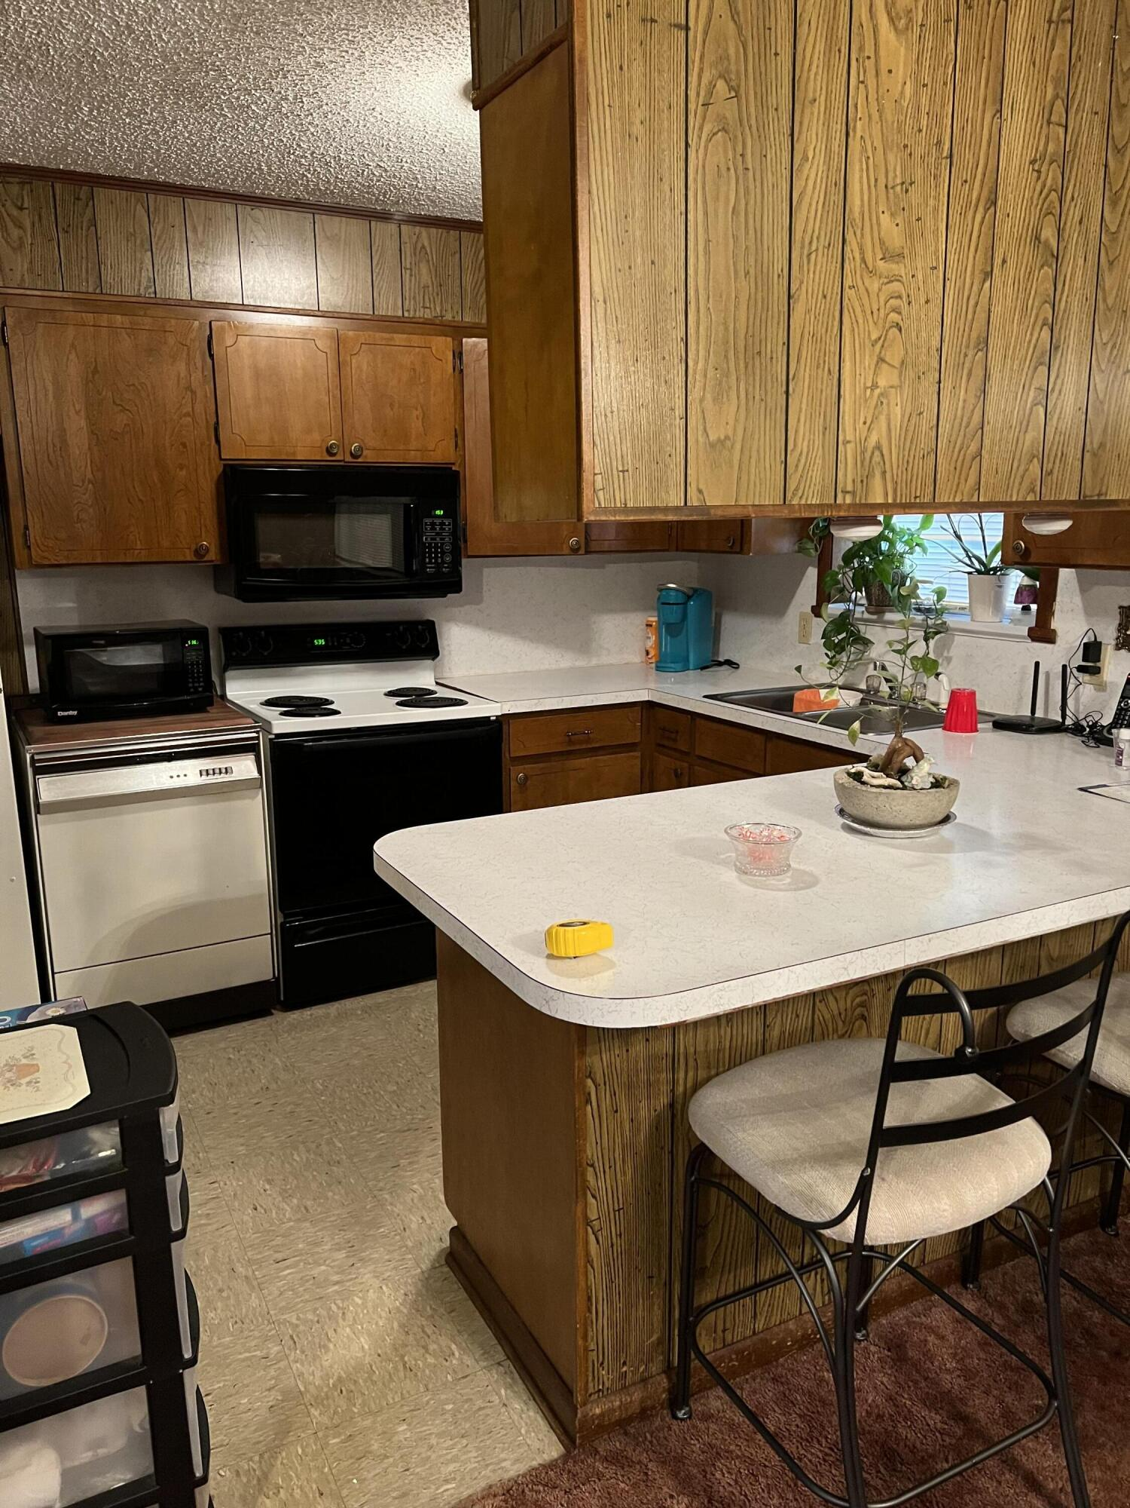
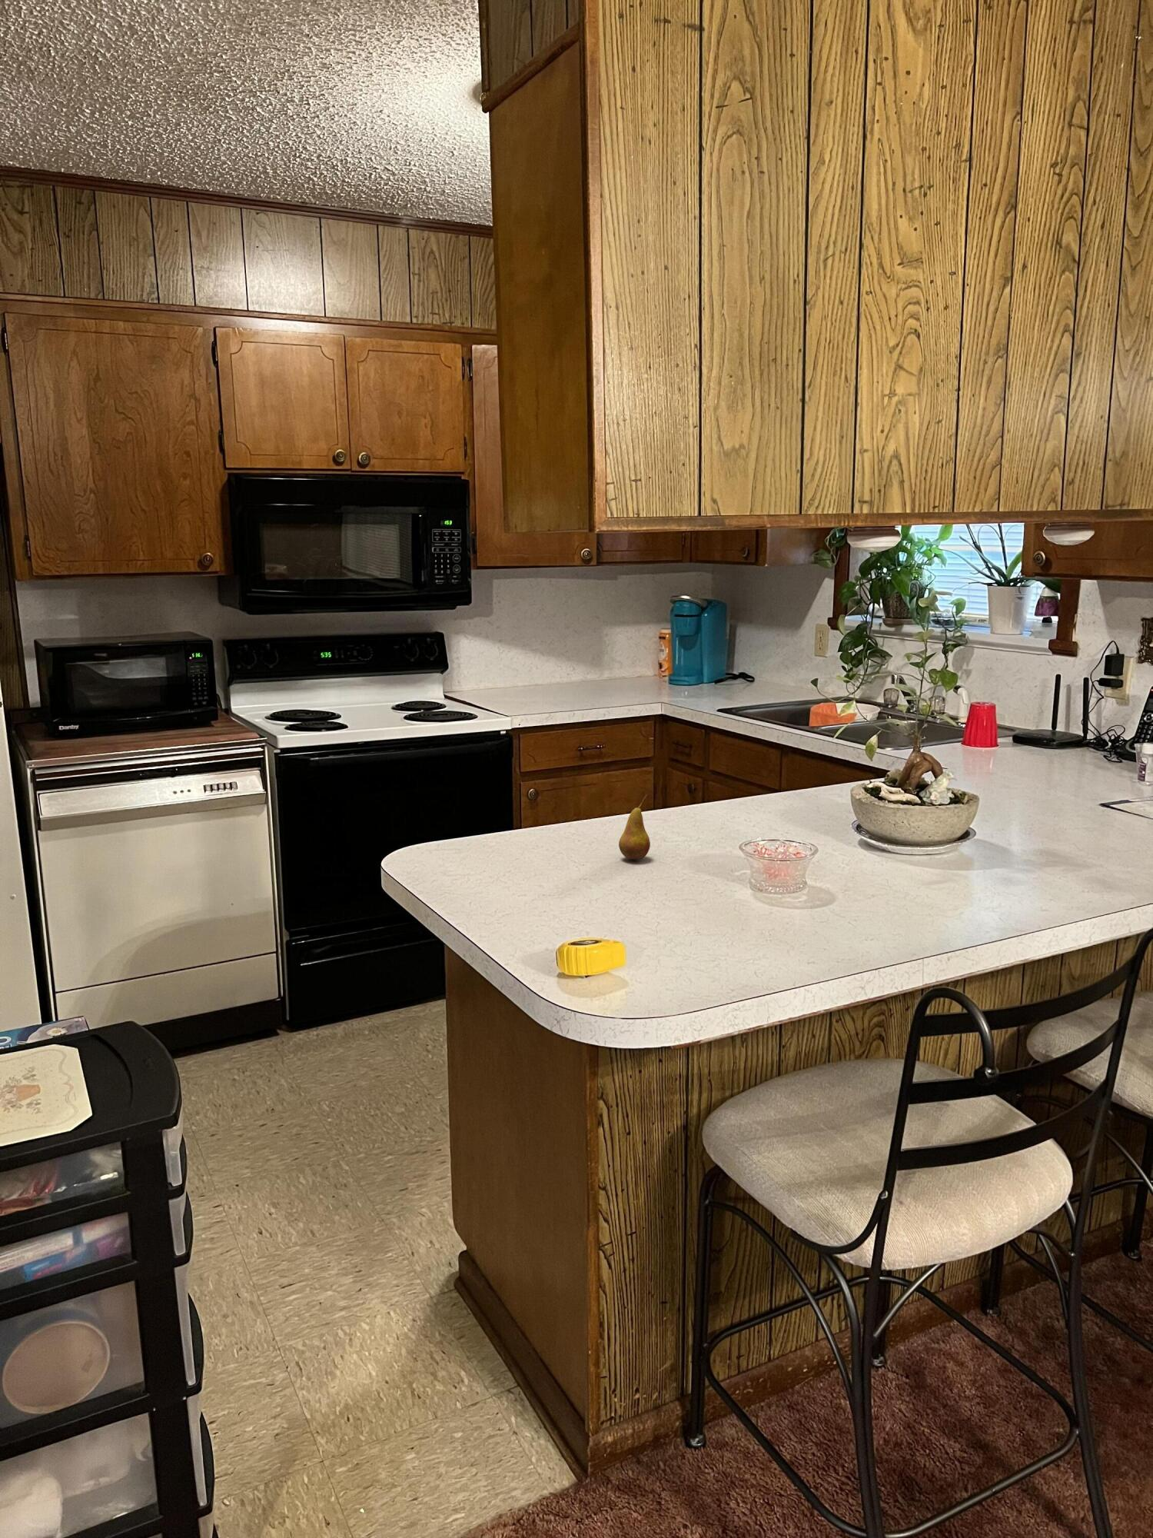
+ fruit (635, 827)
